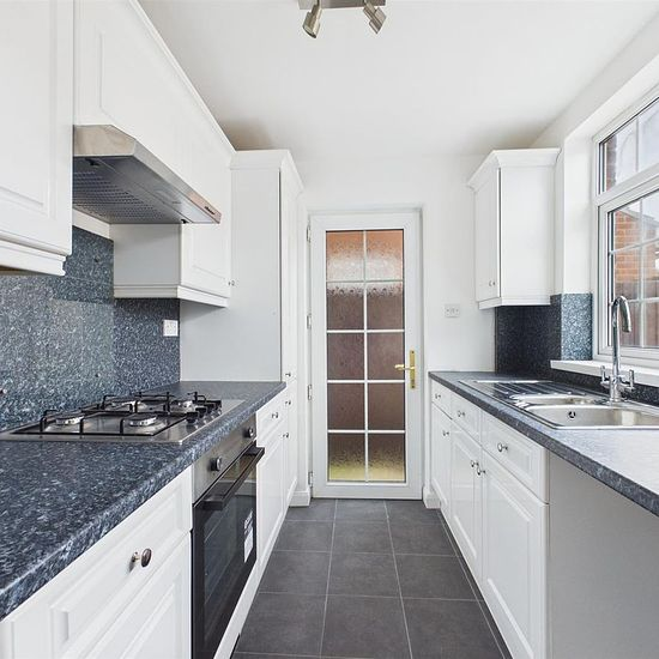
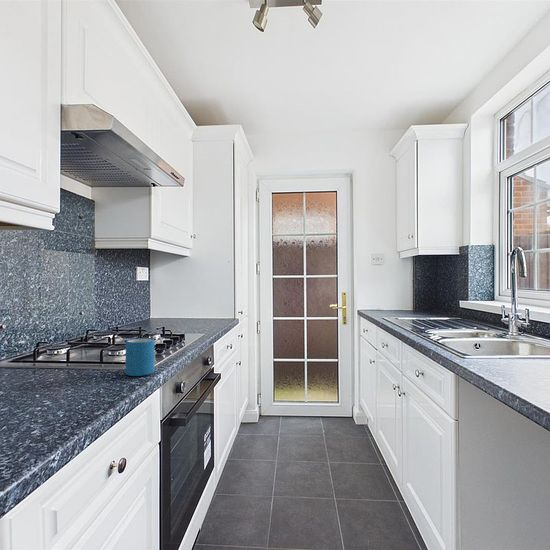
+ mug (141, 355)
